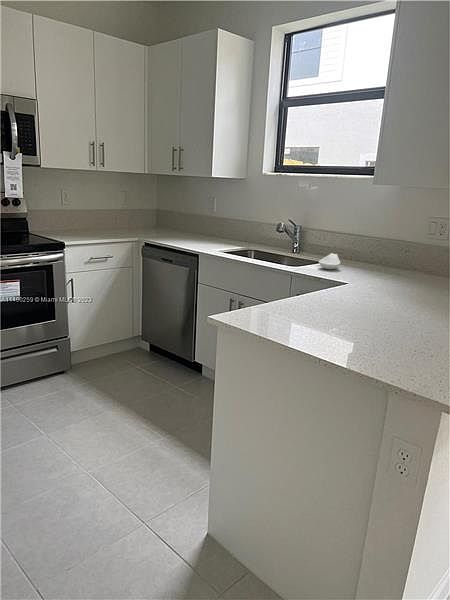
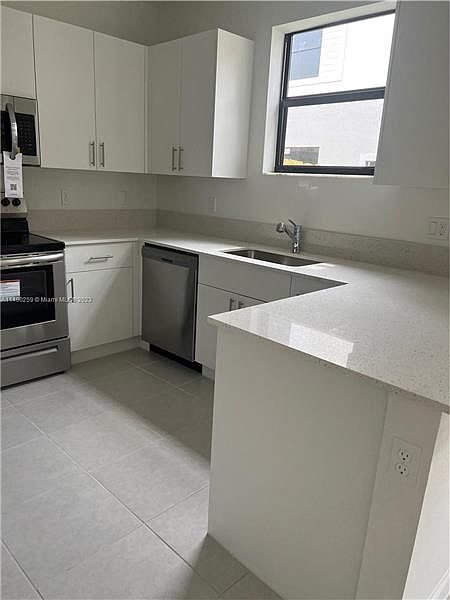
- spoon rest (331, 260)
